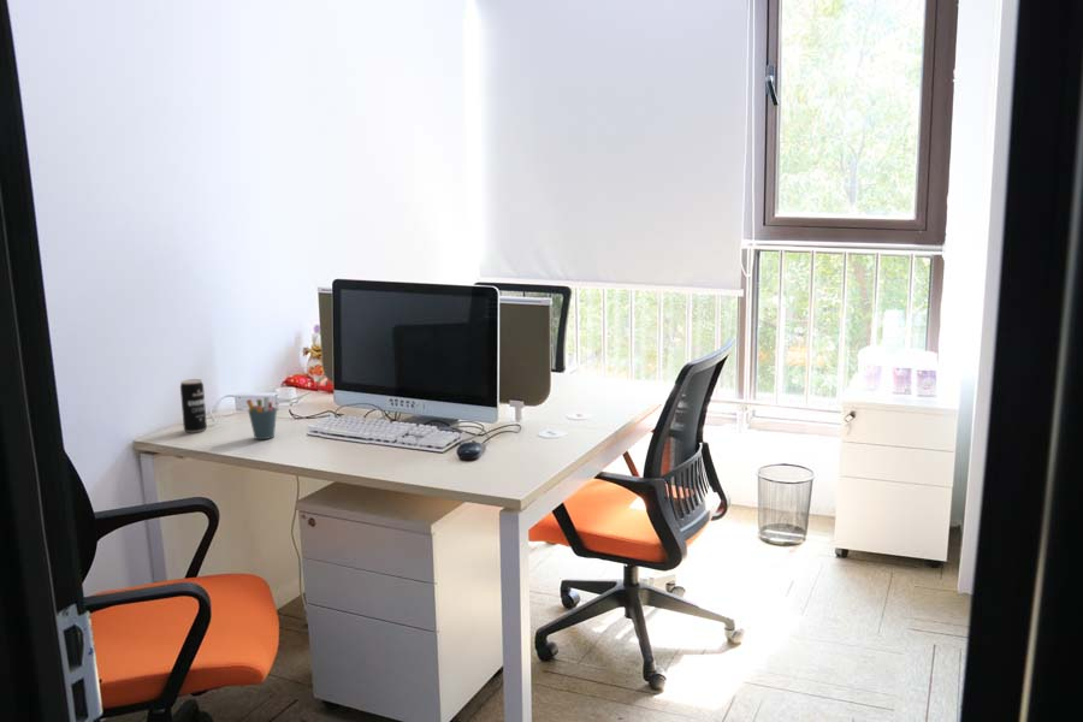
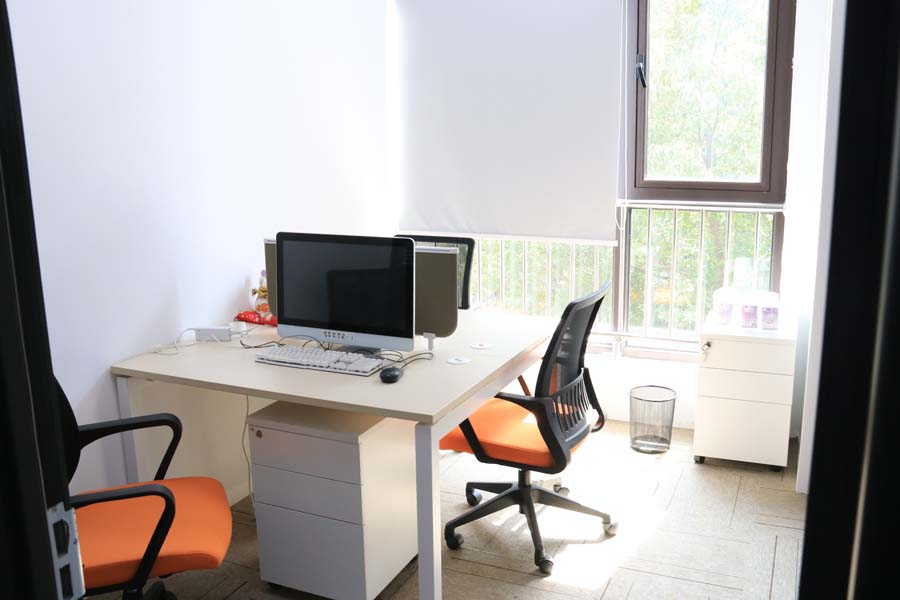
- beverage can (193, 406)
- pen holder (262, 415)
